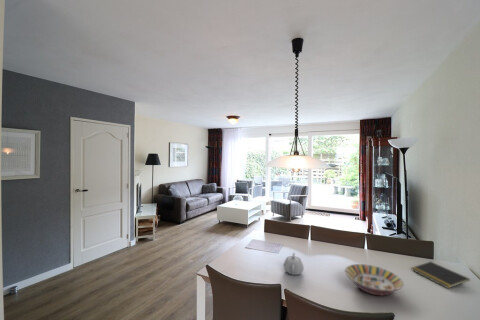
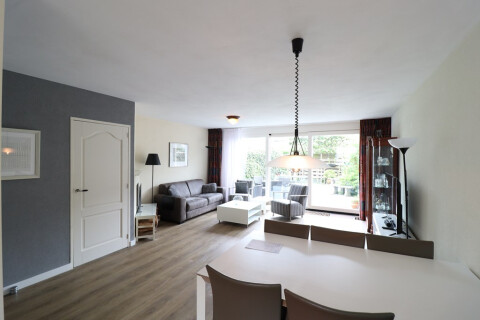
- teapot (293, 263)
- serving bowl (372, 281)
- notepad (438, 273)
